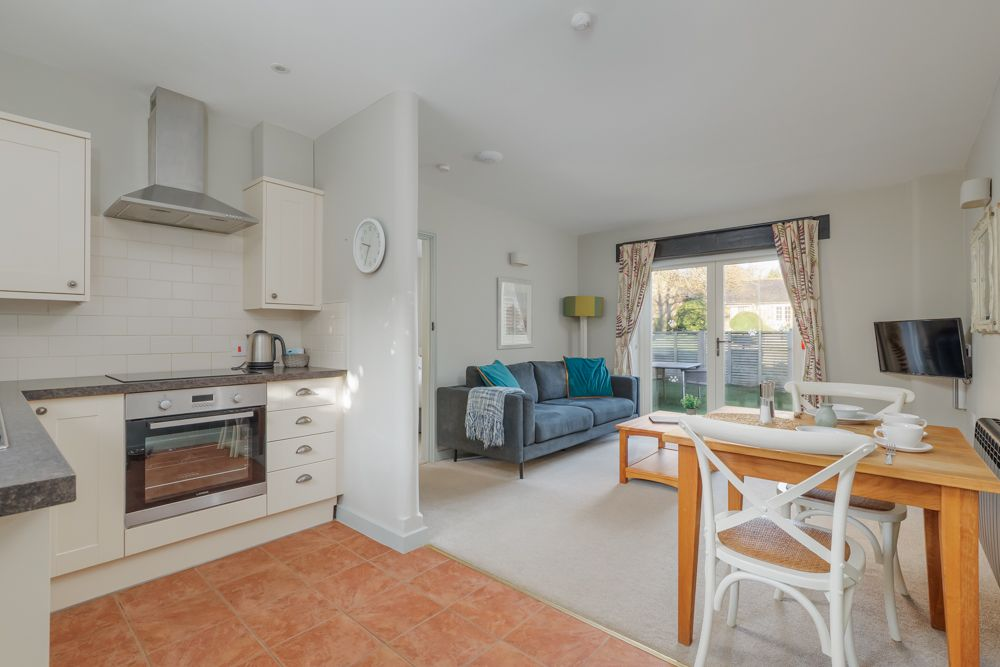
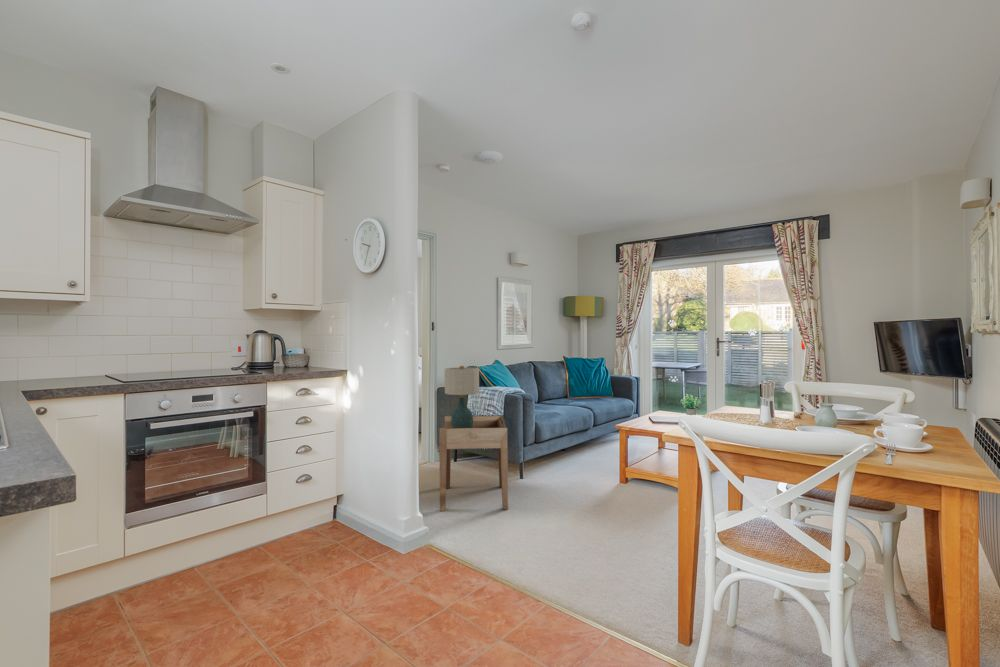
+ table lamp (462, 400)
+ side table (474, 448)
